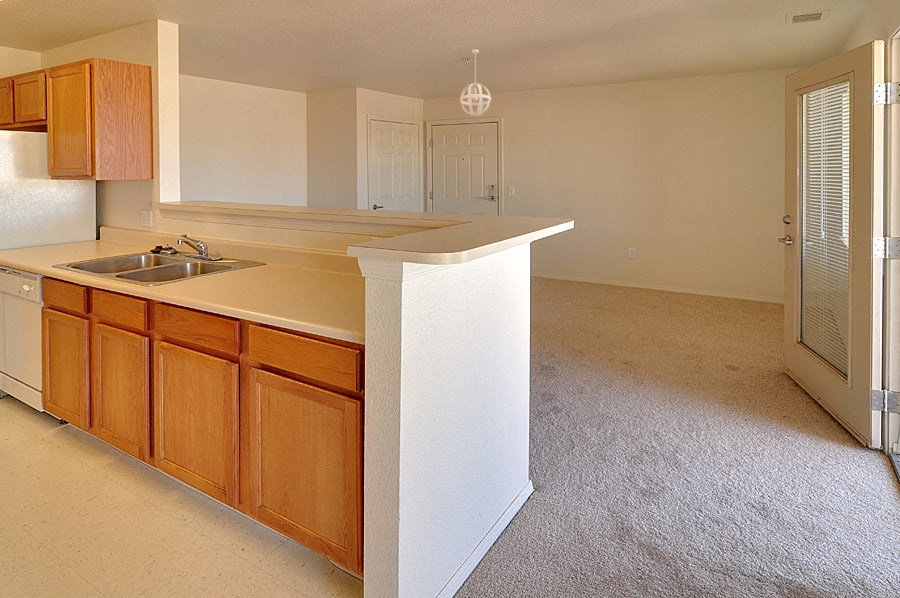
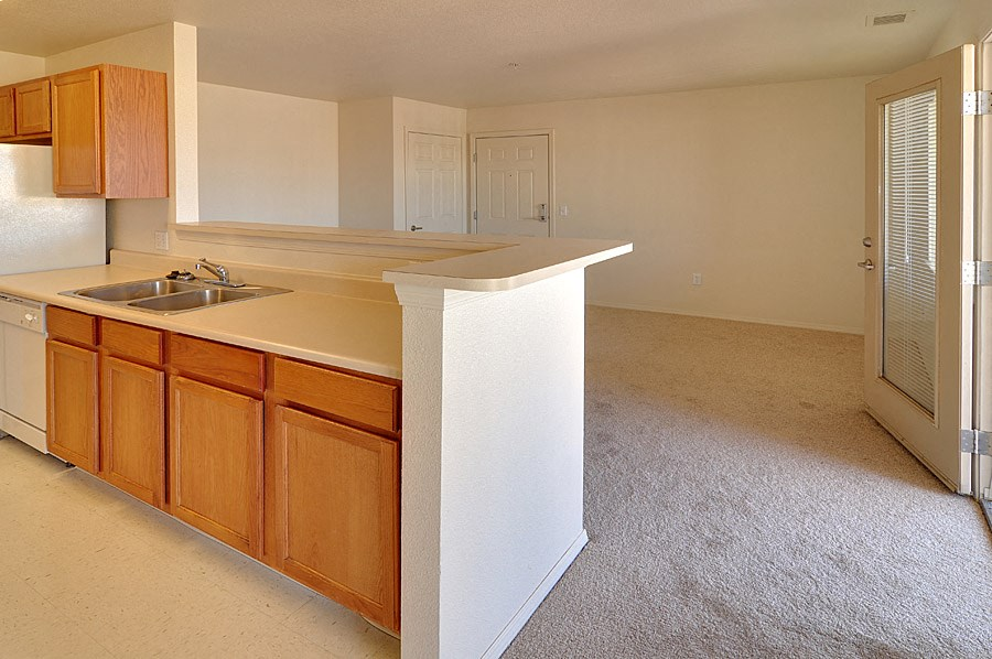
- pendant light (475, 83)
